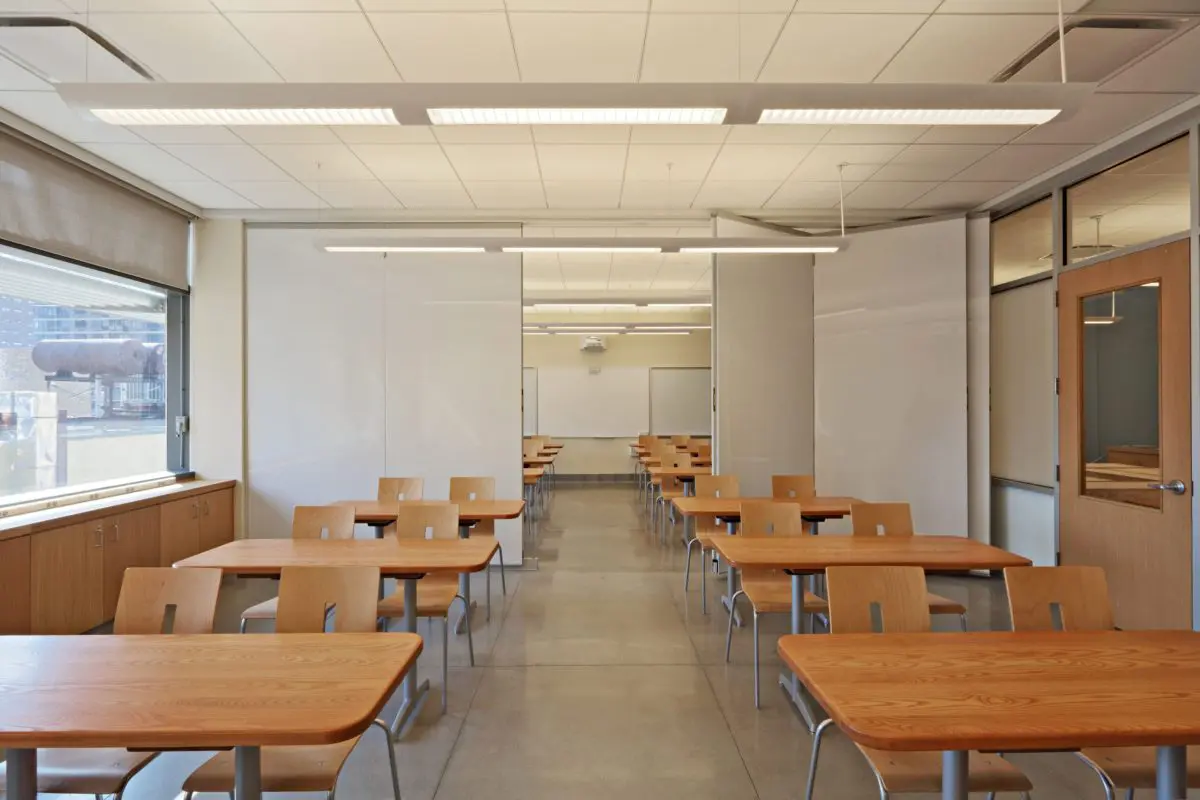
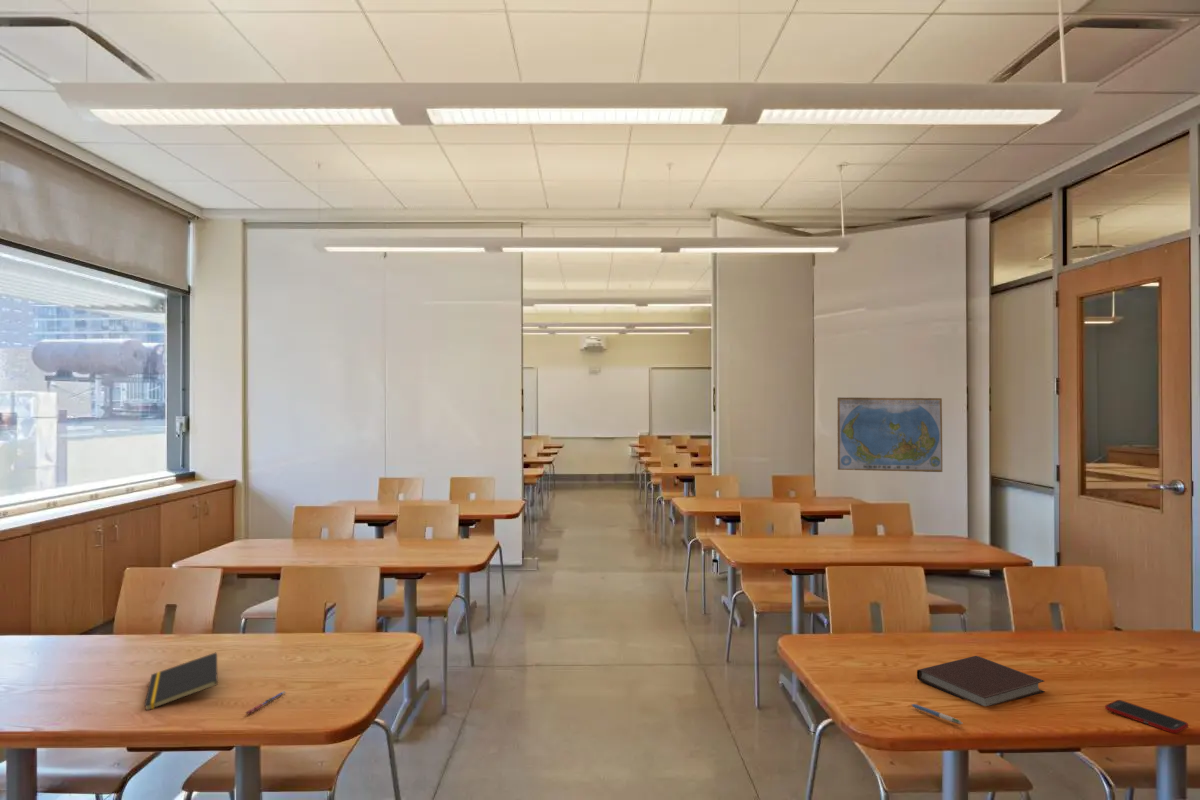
+ pen (266, 701)
+ world map (889, 434)
+ notebook (979, 680)
+ cell phone (1145, 716)
+ pen (936, 713)
+ notepad (183, 679)
